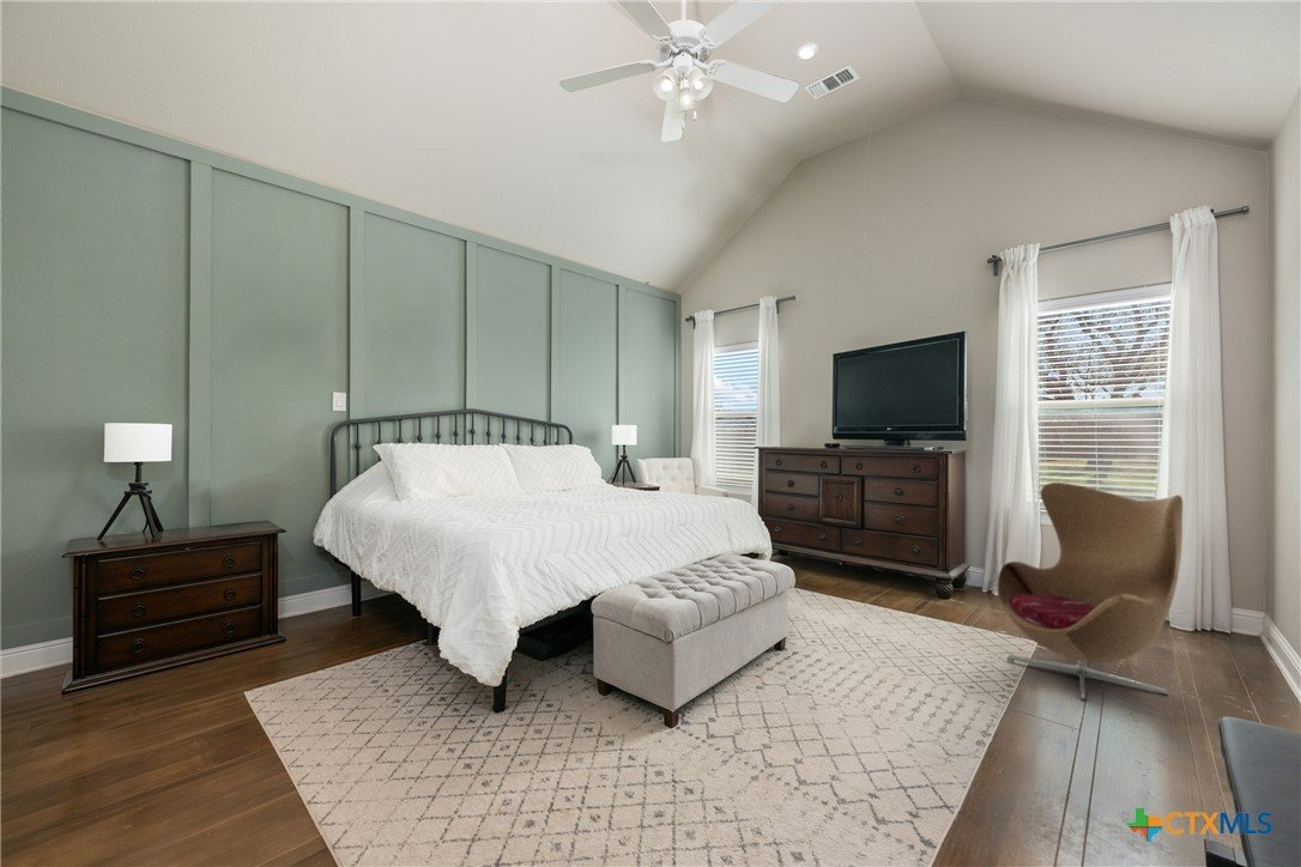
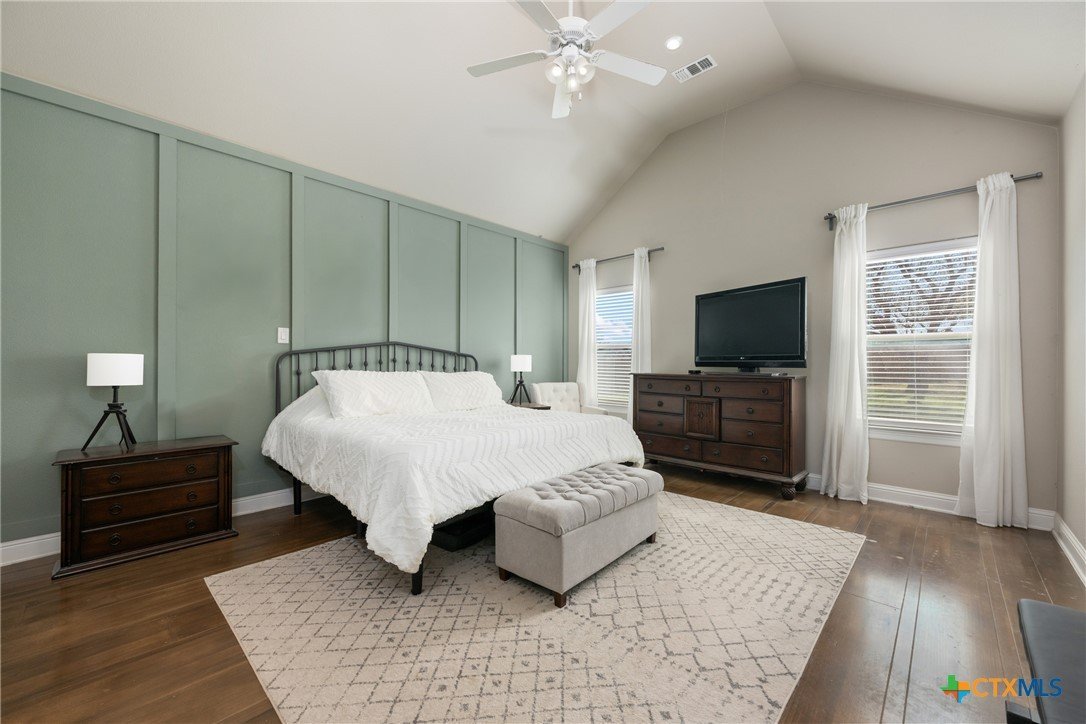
- armchair (1088, 581)
